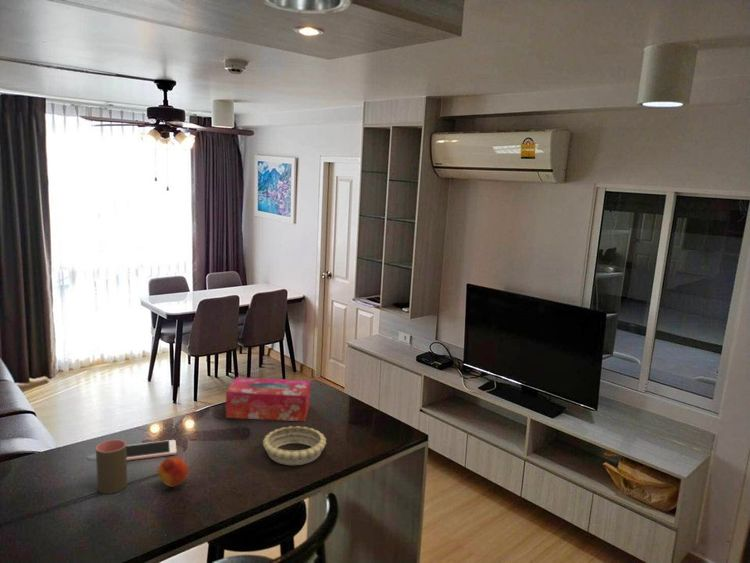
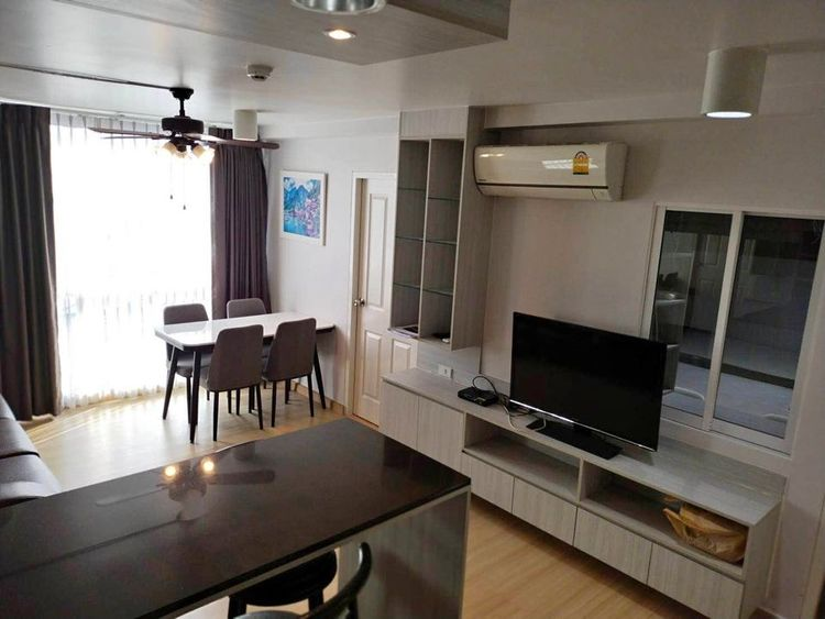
- decorative bowl (294, 442)
- tissue box (269, 398)
- fruit (173, 471)
- cell phone (145, 450)
- cup (111, 466)
